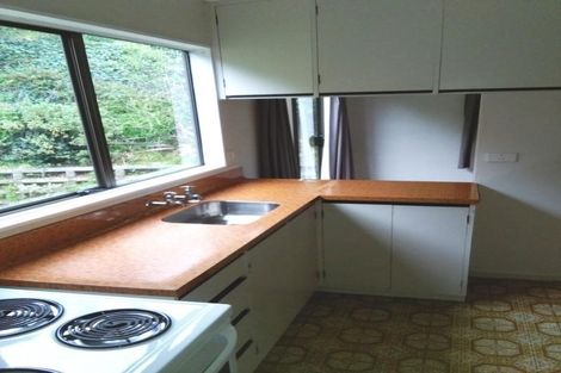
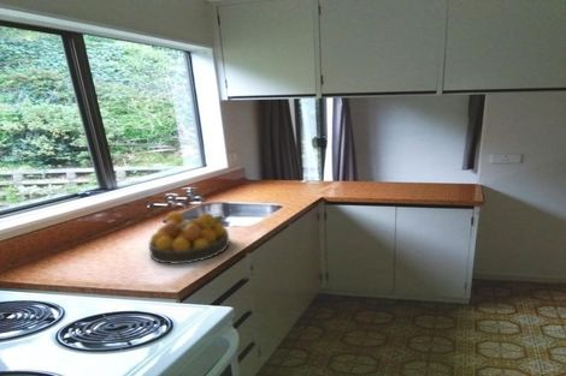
+ fruit bowl (188, 232)
